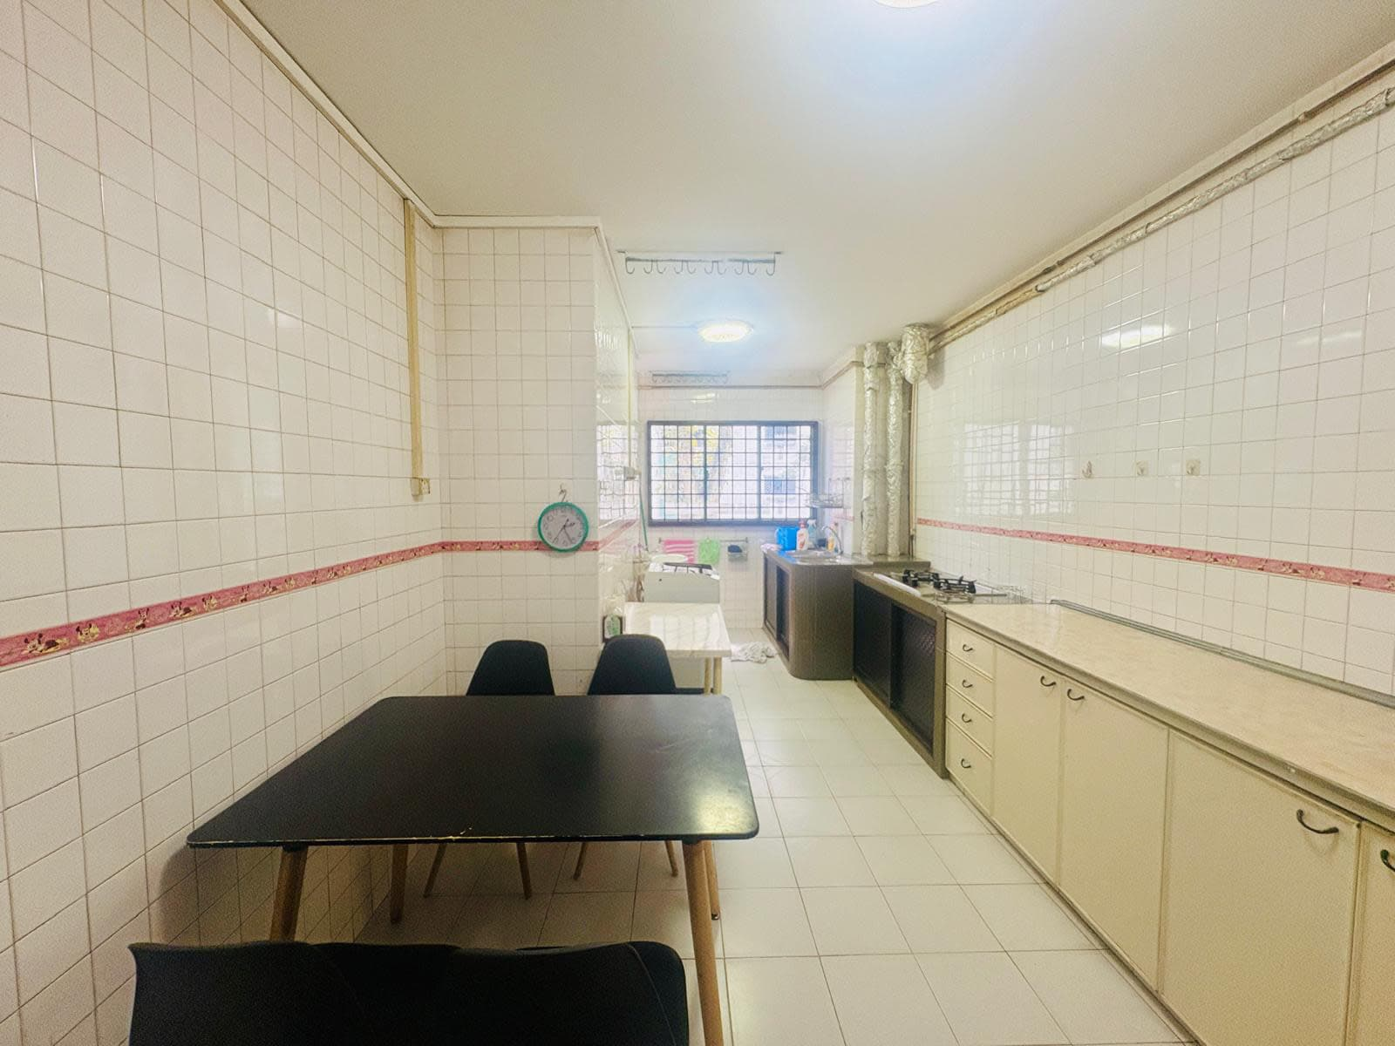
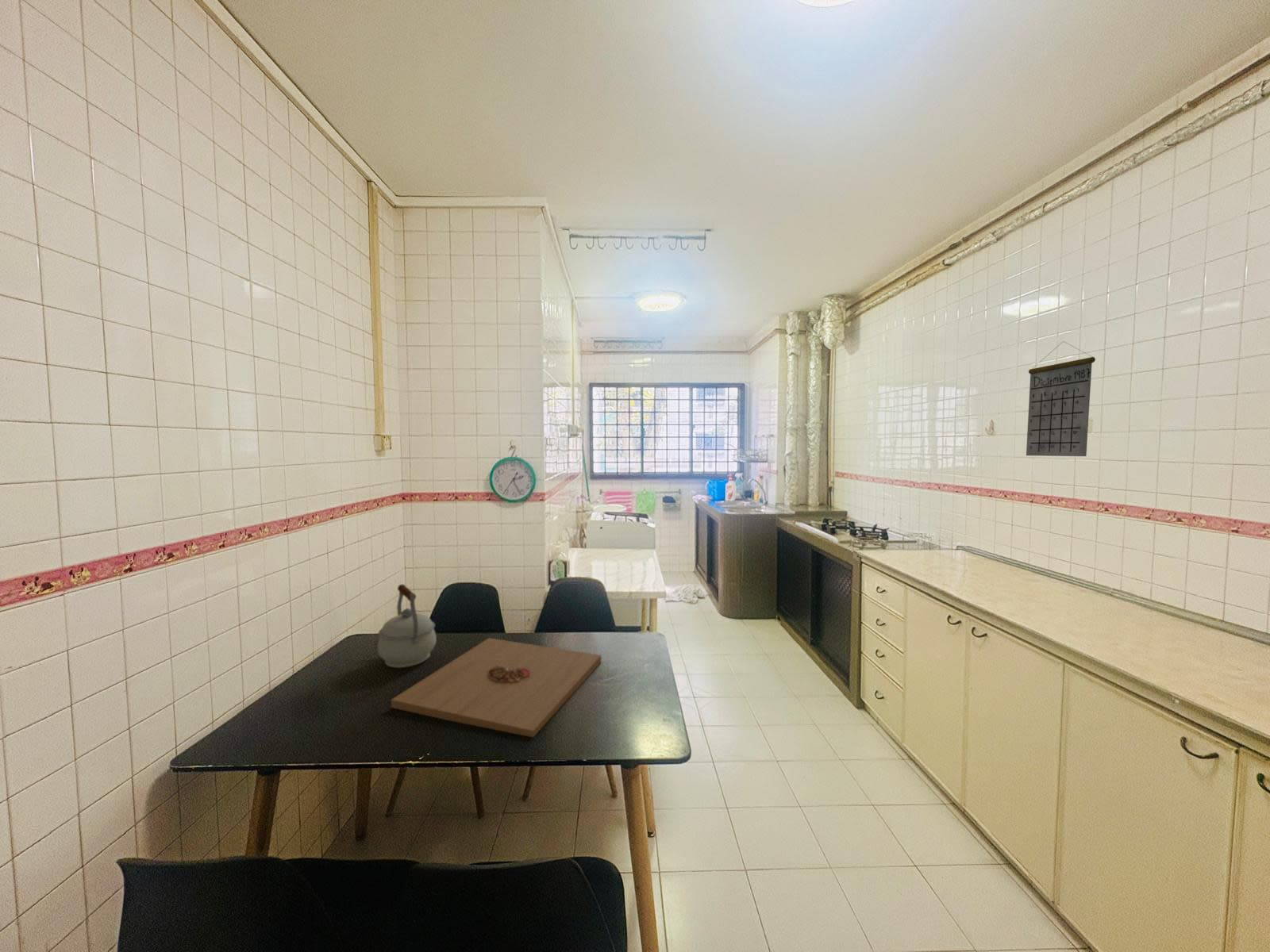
+ calendar (1057, 398)
+ platter (506, 676)
+ kettle (406, 622)
